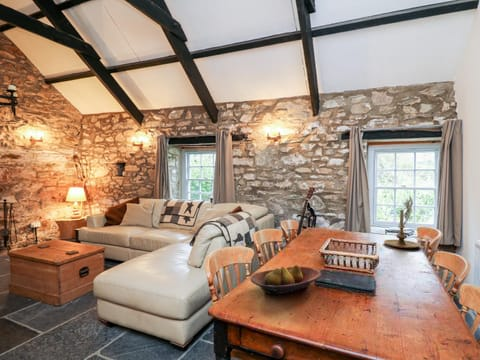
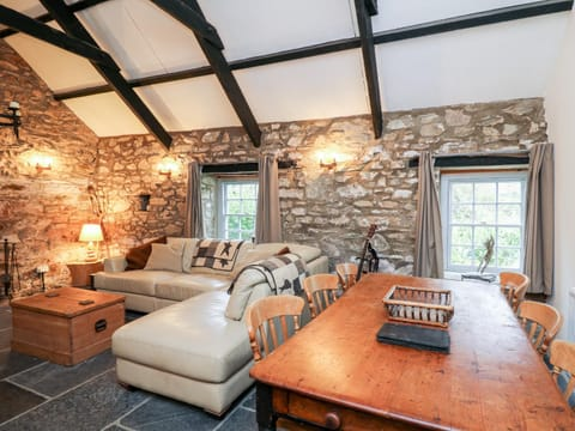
- candle holder (401, 227)
- fruit bowl (286, 276)
